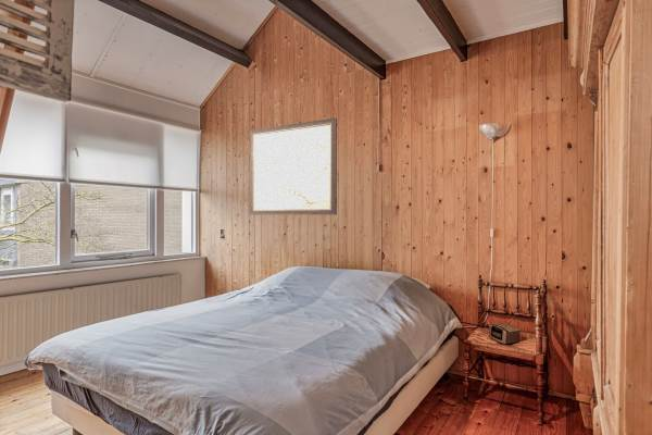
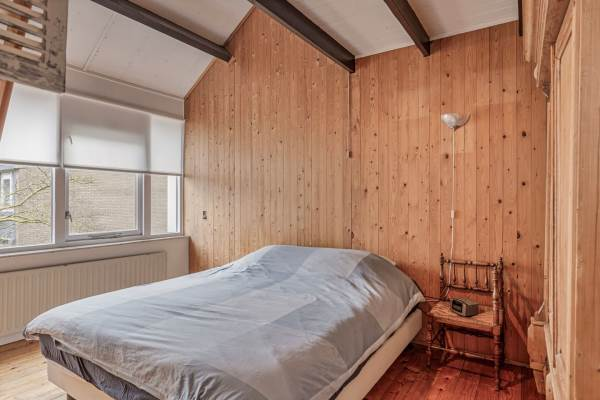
- wall art (290, 170)
